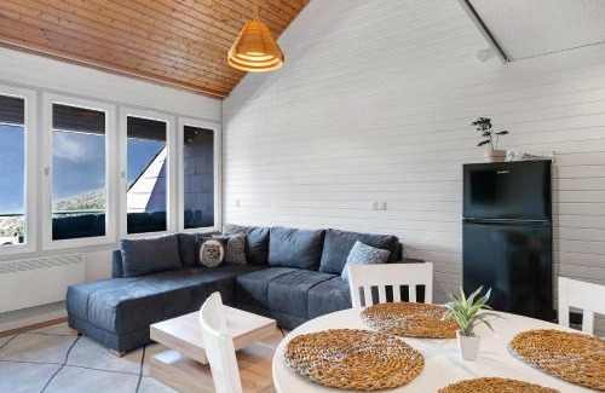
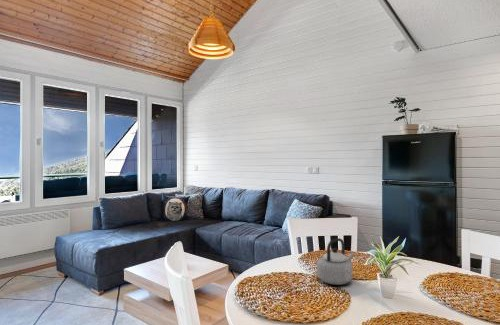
+ teapot (337, 259)
